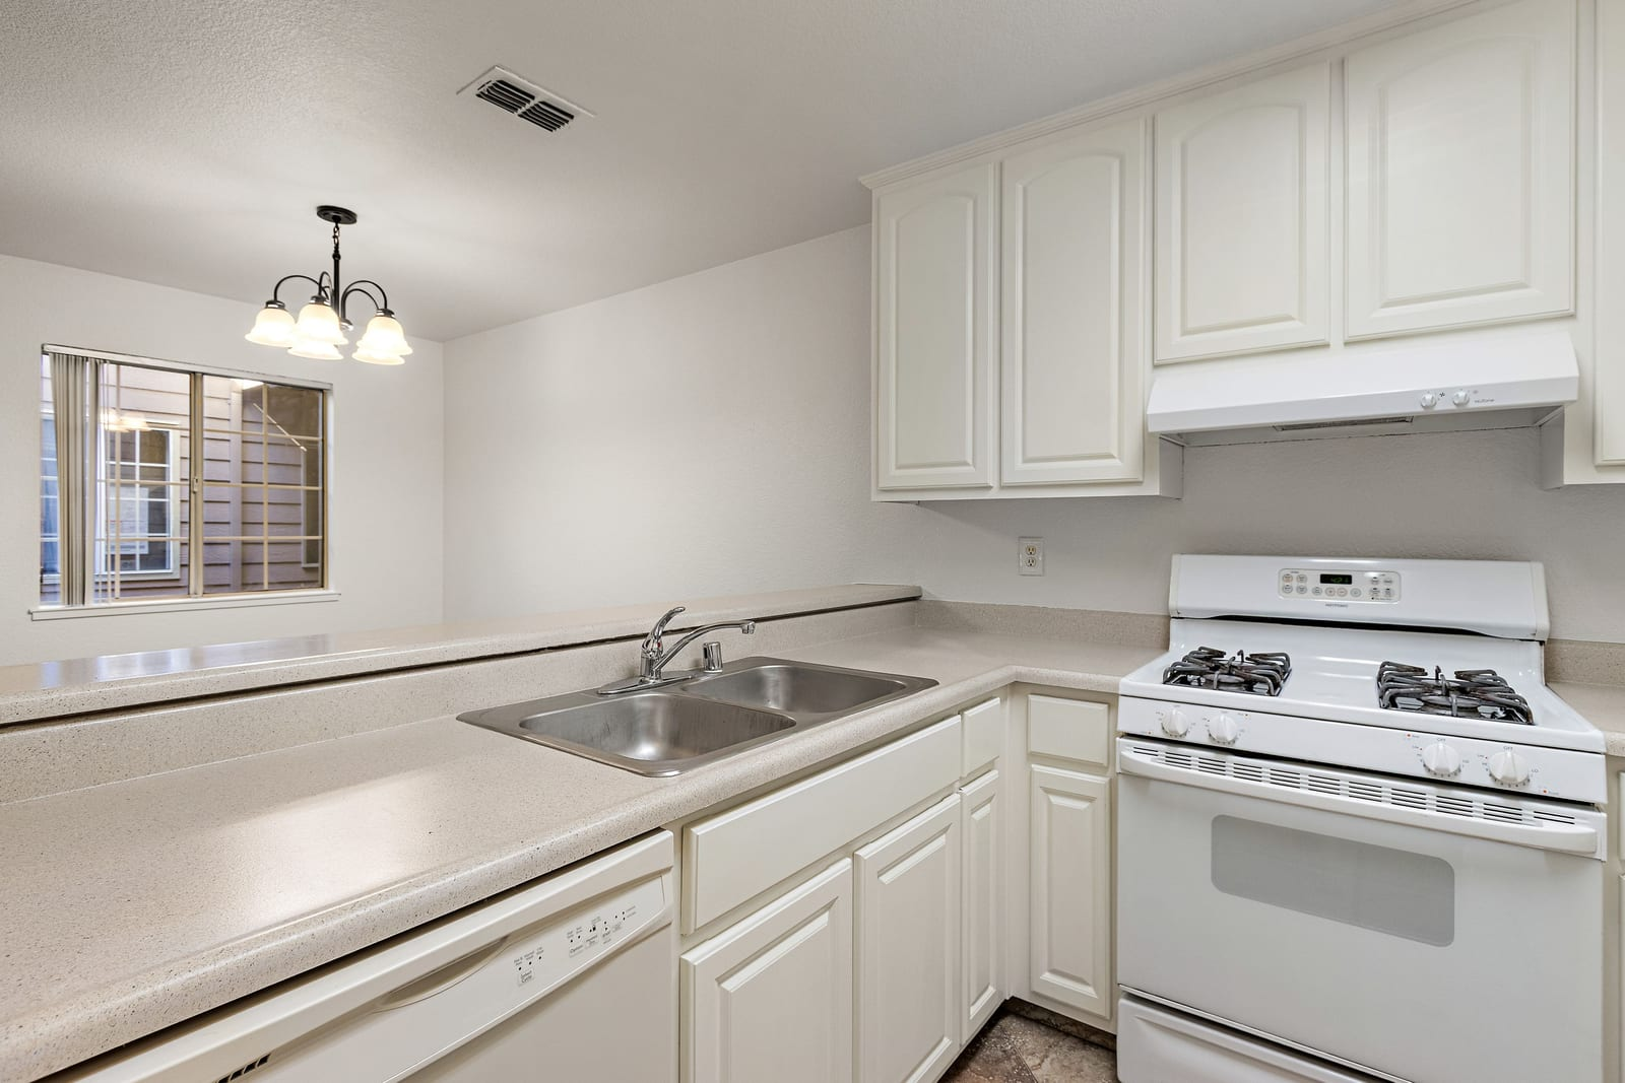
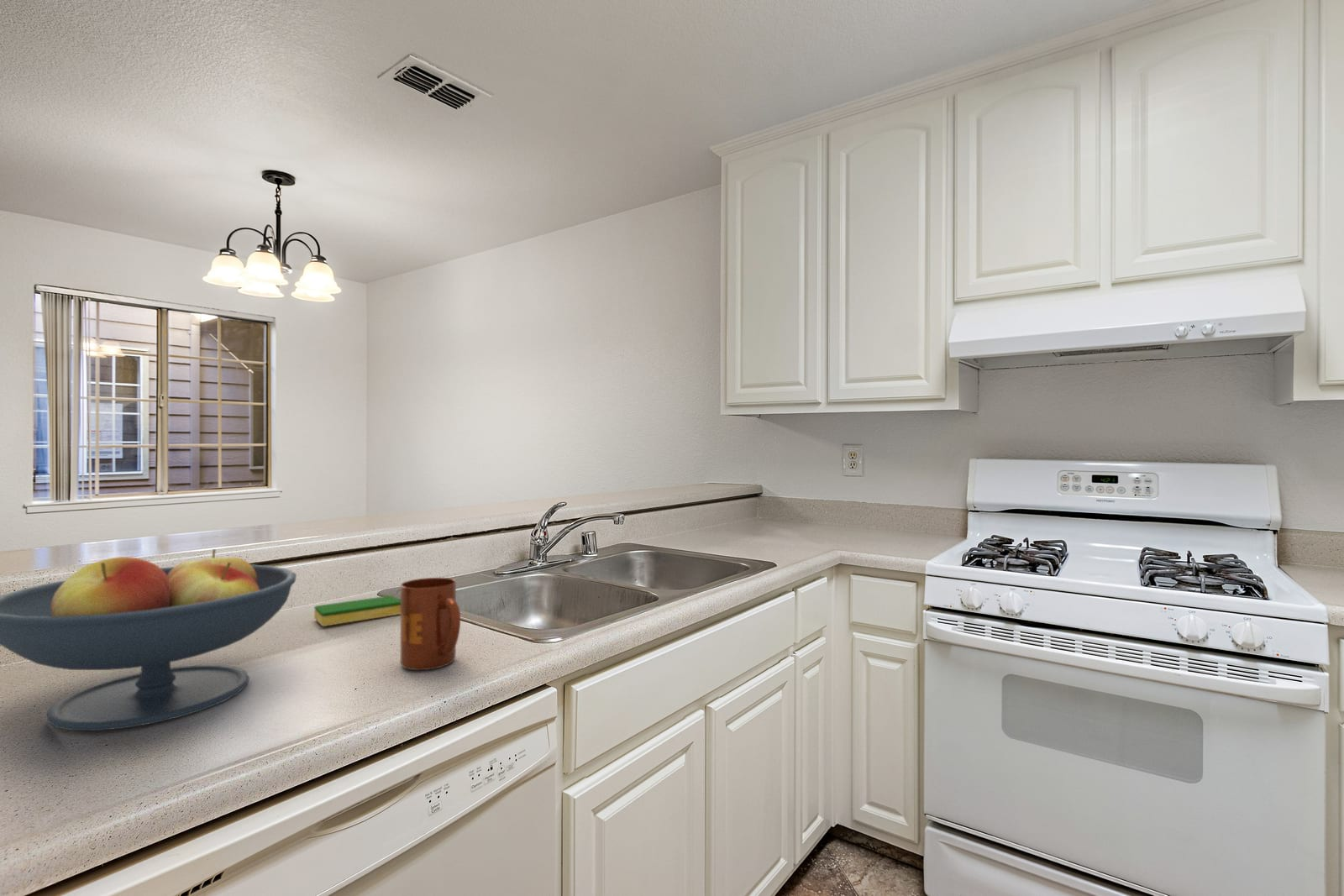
+ mug (435, 625)
+ fruit bowl (155, 622)
+ dish sponge (359, 610)
